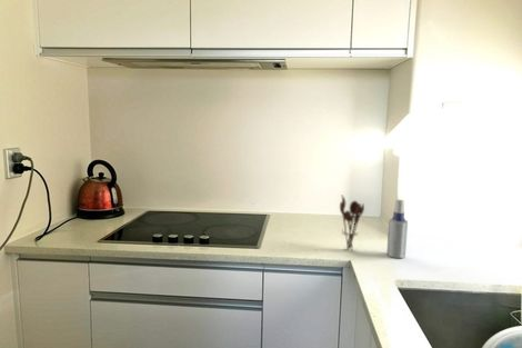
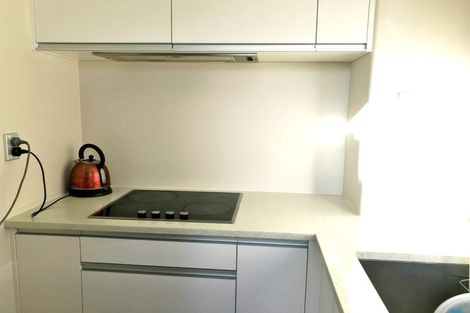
- utensil holder (349, 222)
- spray bottle (398, 228)
